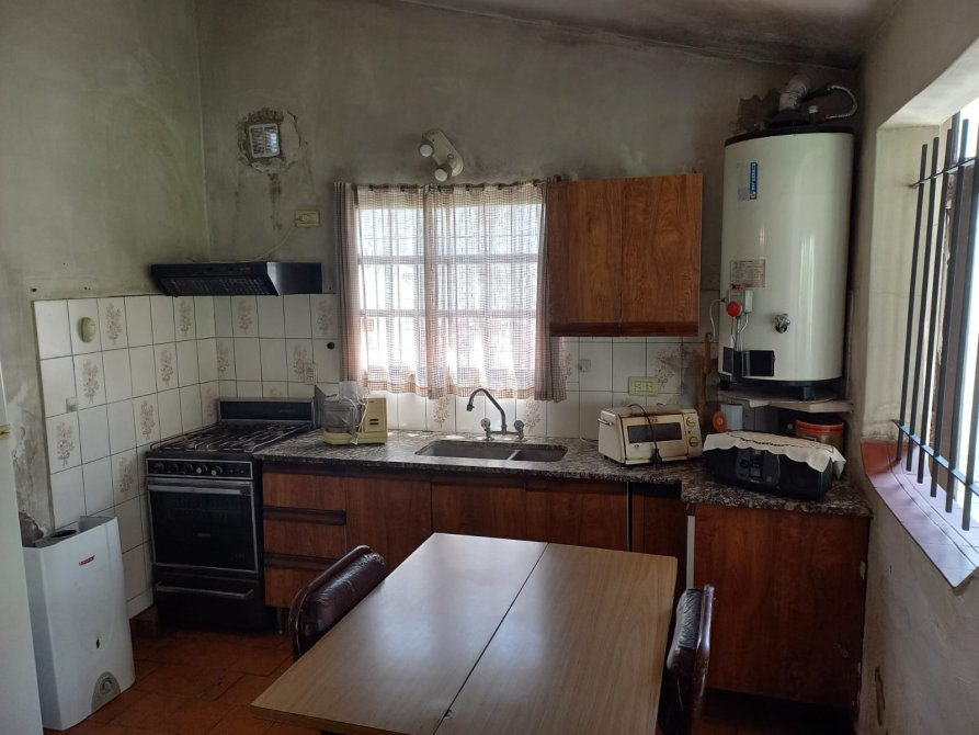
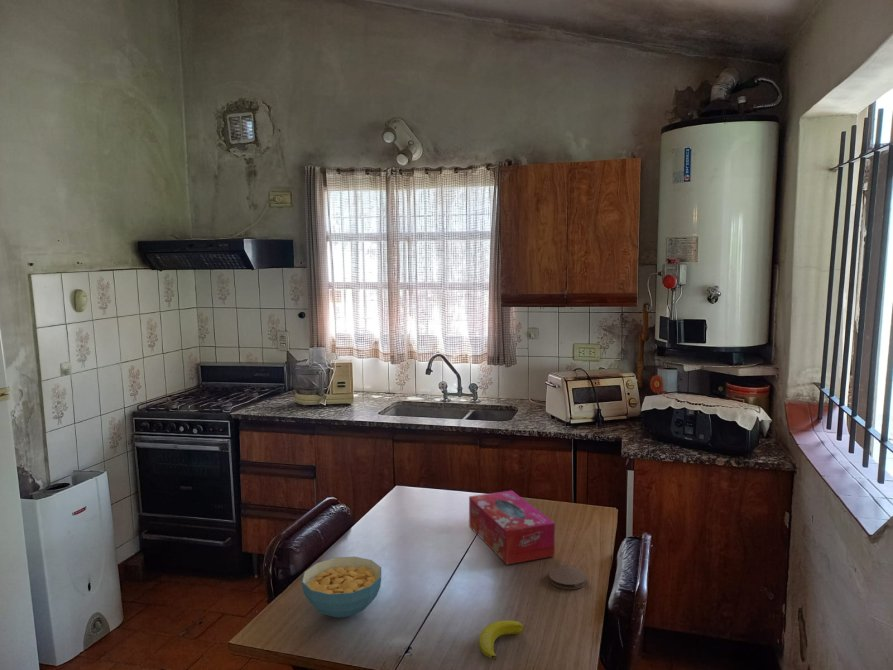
+ banana (498, 636)
+ cereal bowl (342, 592)
+ coaster (567, 577)
+ tissue box (509, 524)
